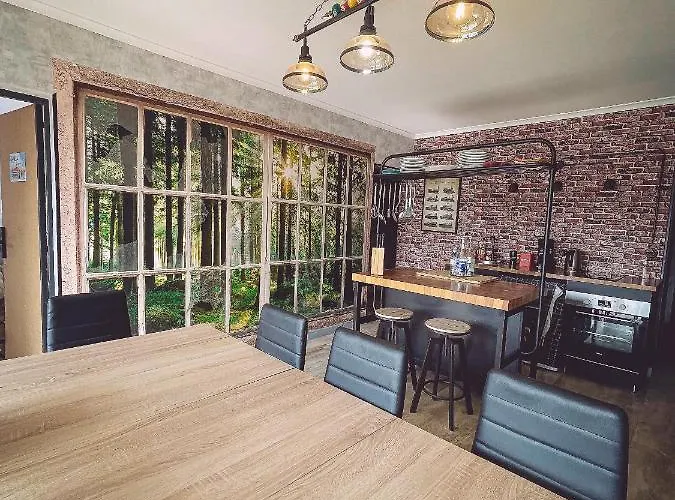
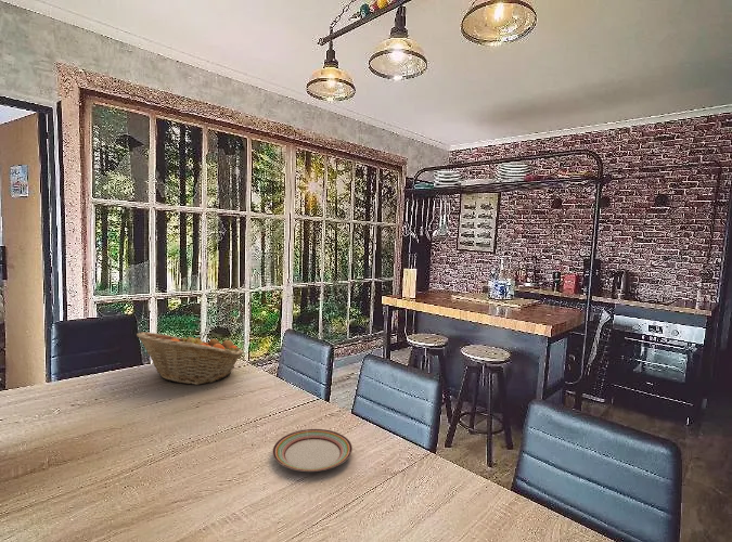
+ plate (312, 451)
+ fruit basket (191, 351)
